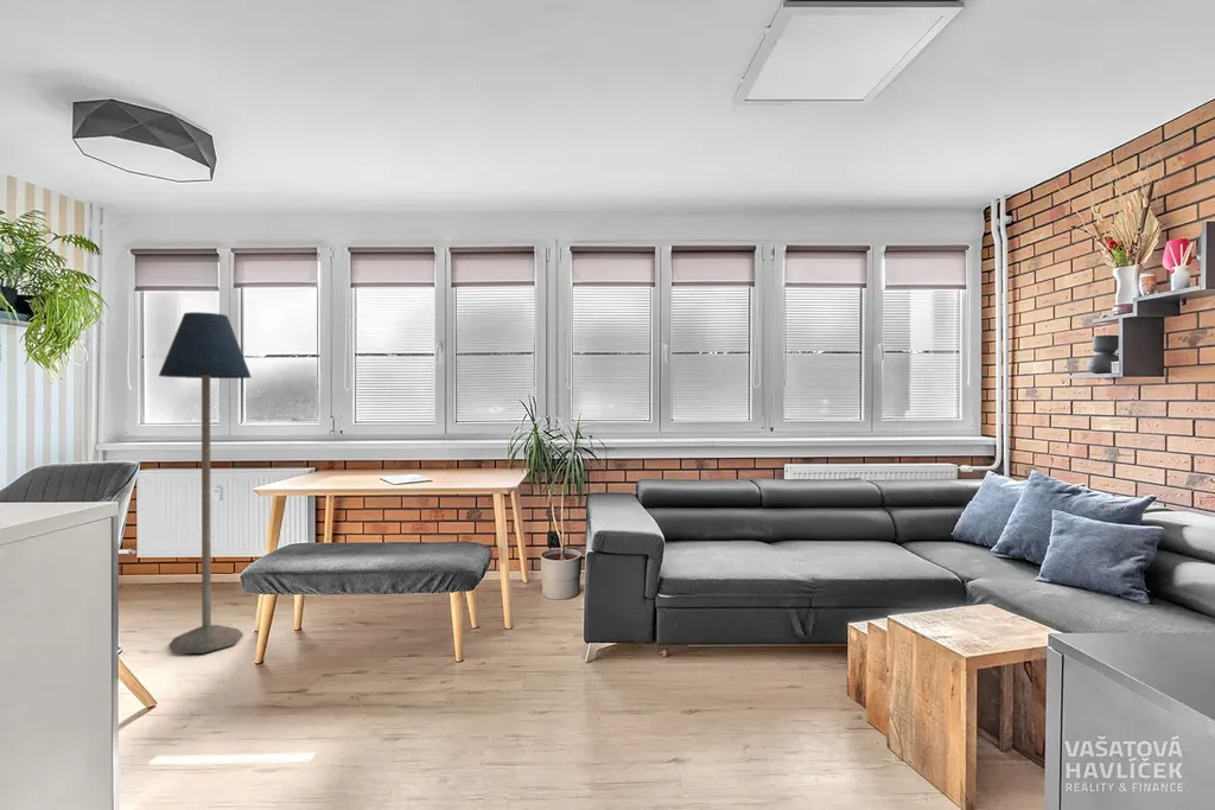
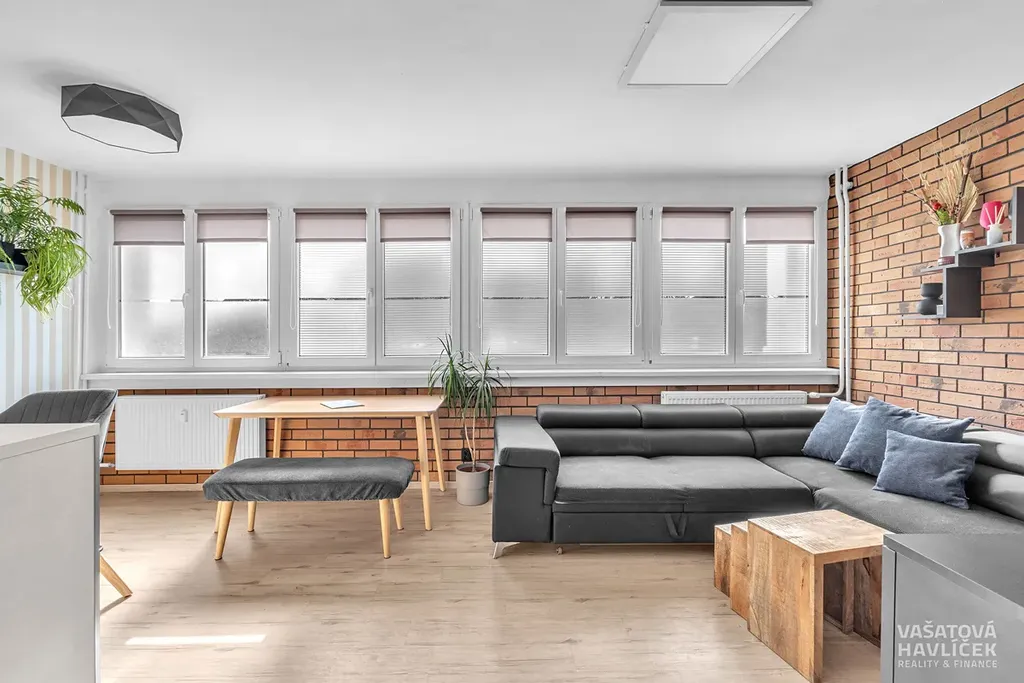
- floor lamp (206, 478)
